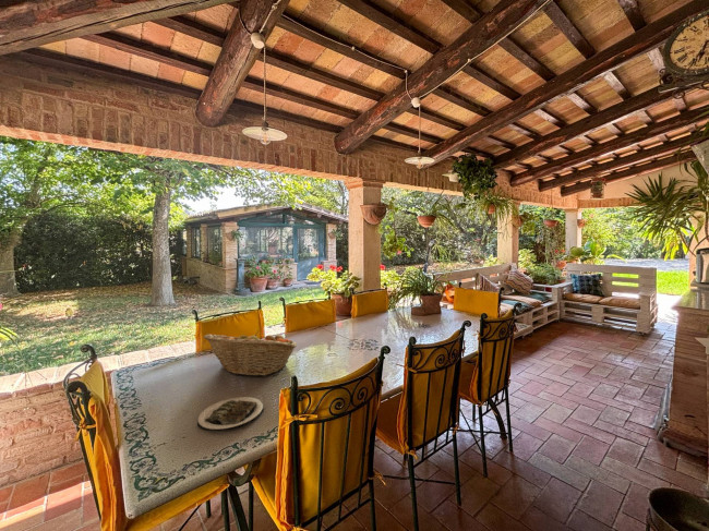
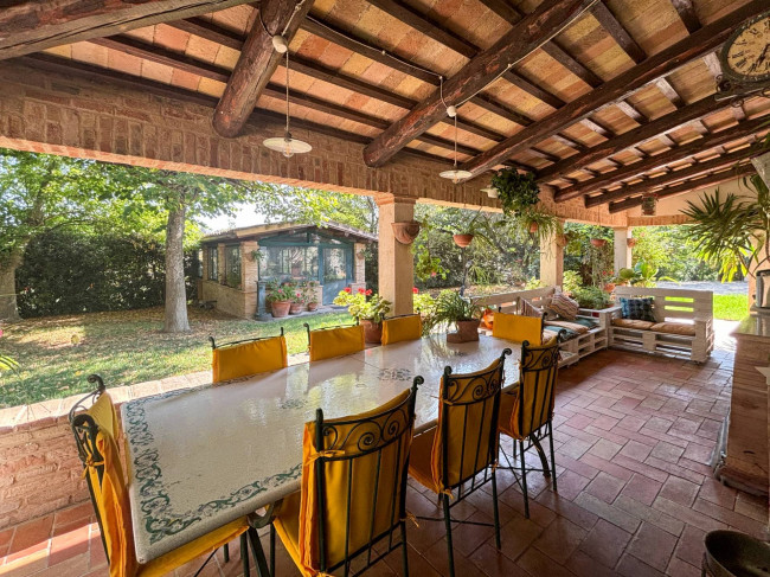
- fruit basket (251, 348)
- plate (231, 410)
